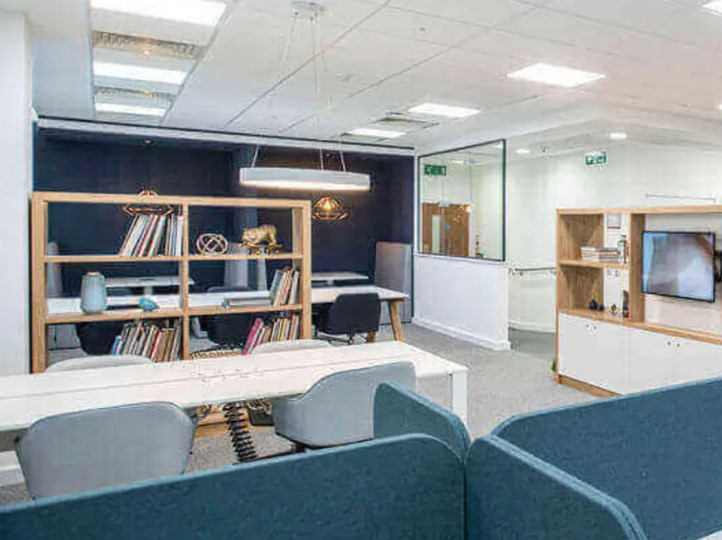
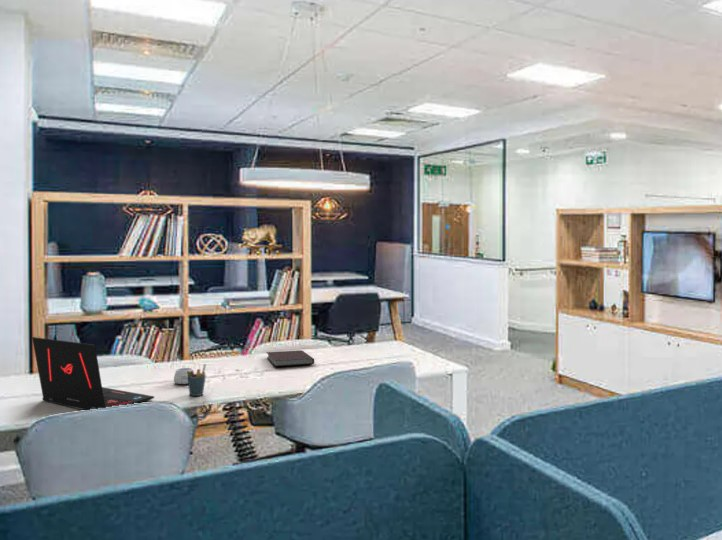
+ laptop (94, 368)
+ mug (184, 375)
+ notebook (289, 357)
+ pen holder (196, 379)
